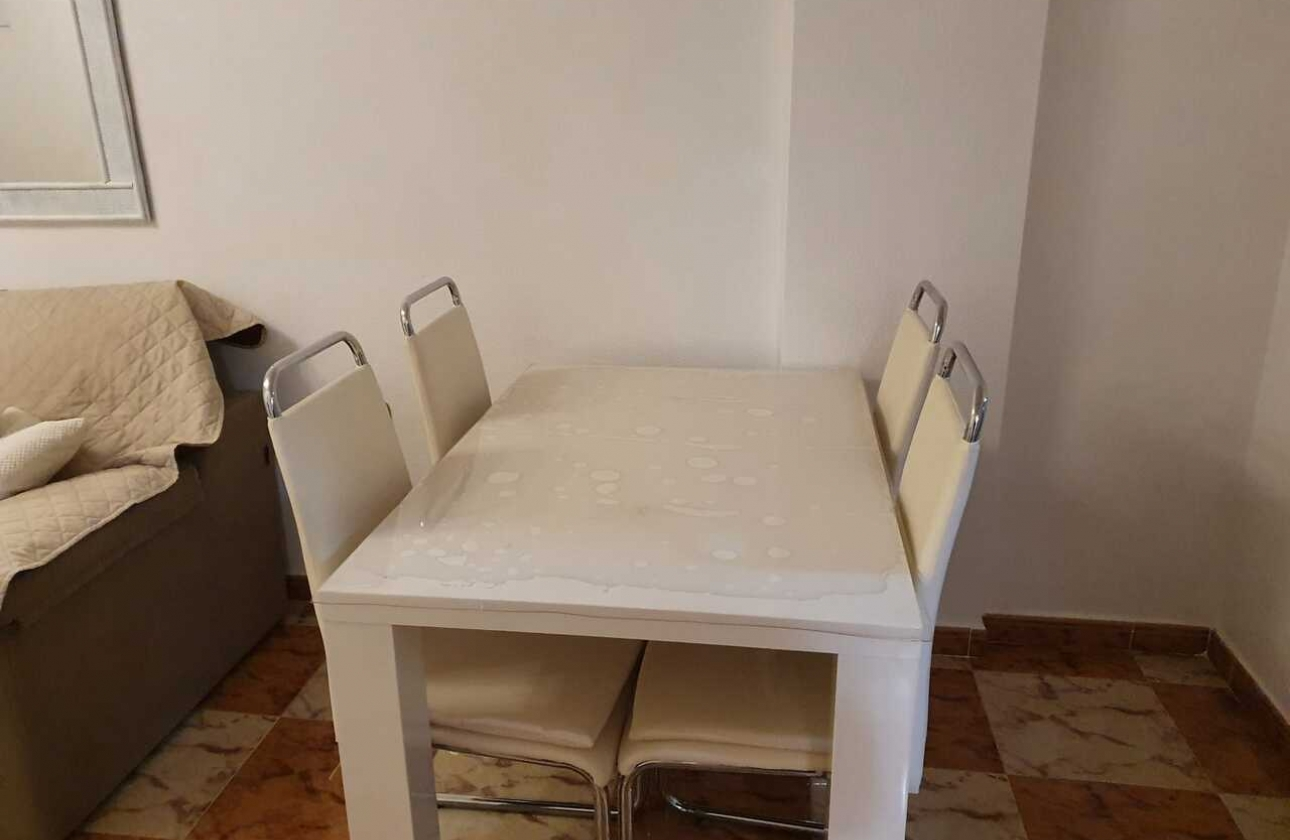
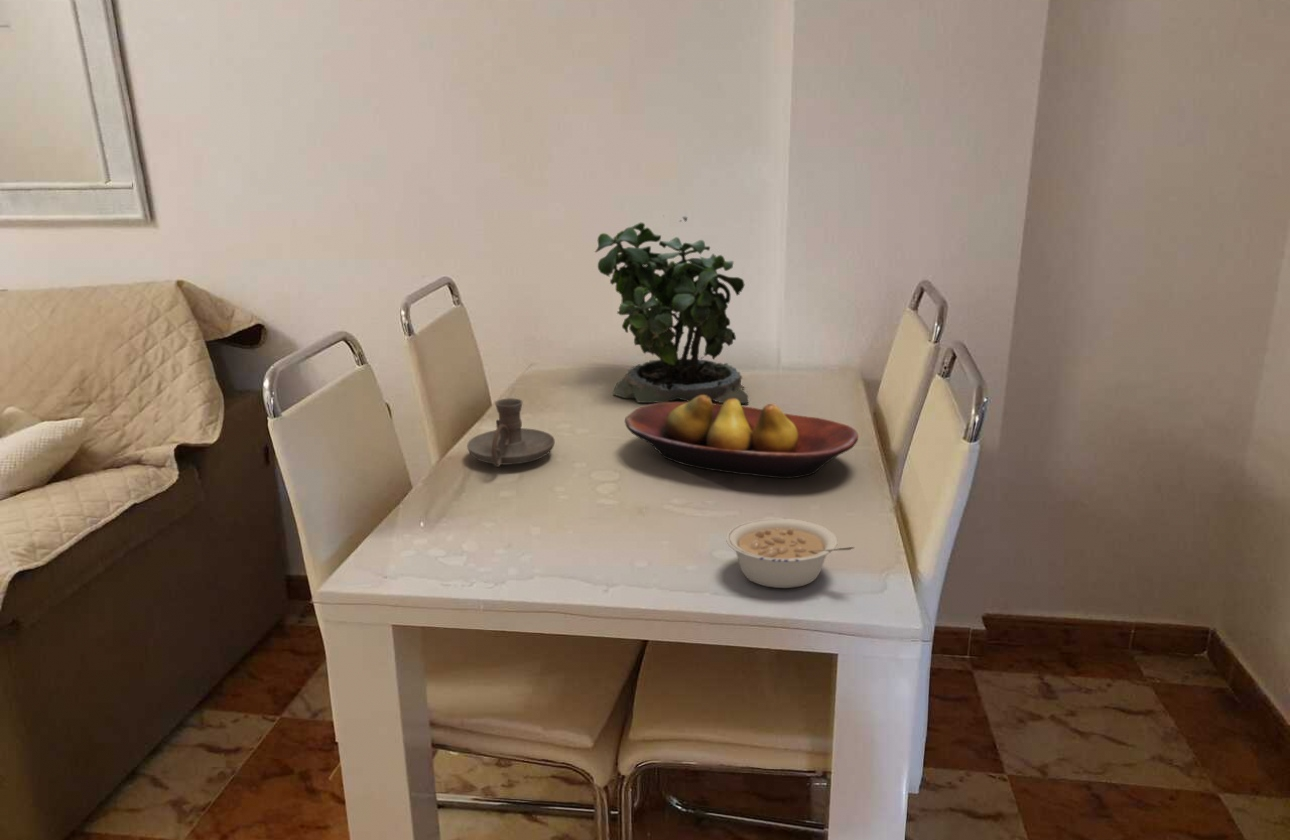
+ legume (785, 552)
+ candle holder (507, 432)
+ fruit bowl (738, 429)
+ potted plant (671, 303)
